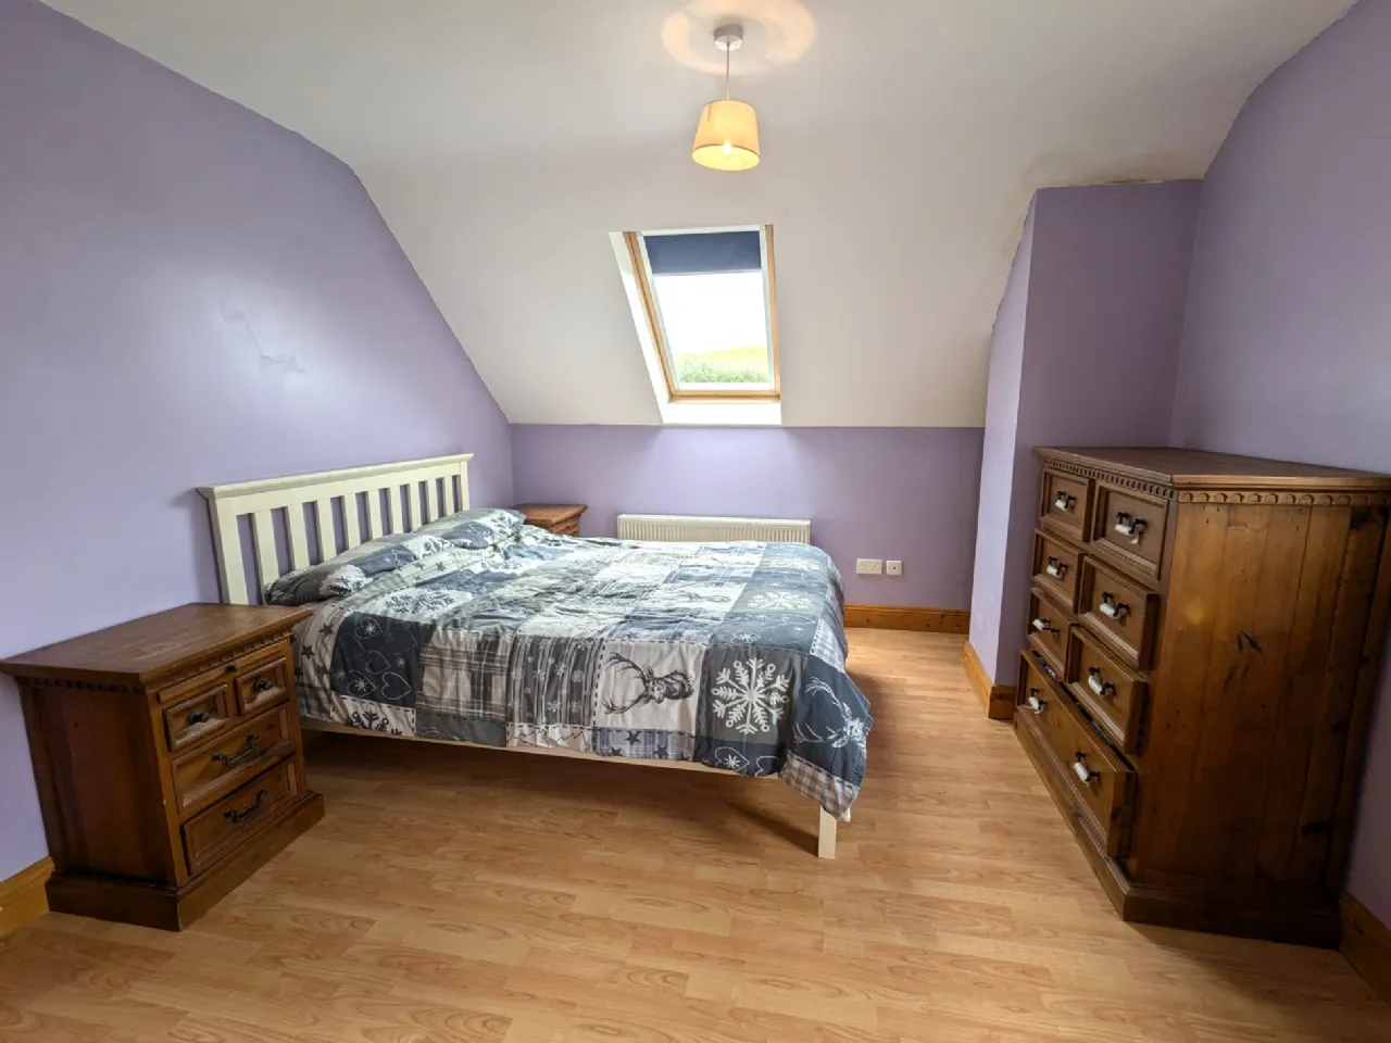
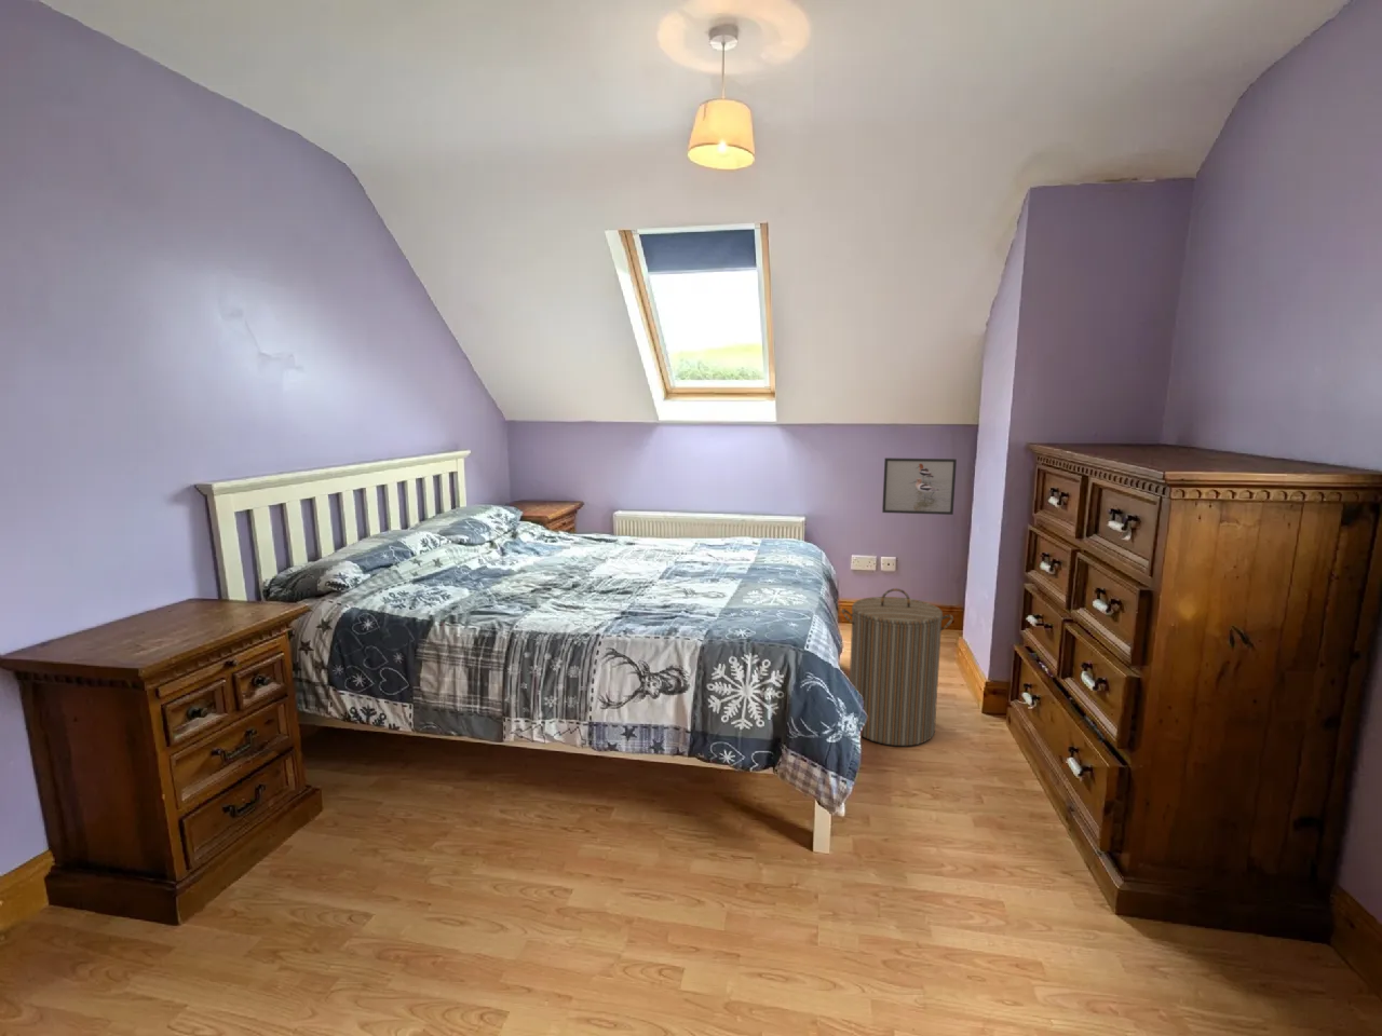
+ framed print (917, 485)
+ laundry hamper (894, 658)
